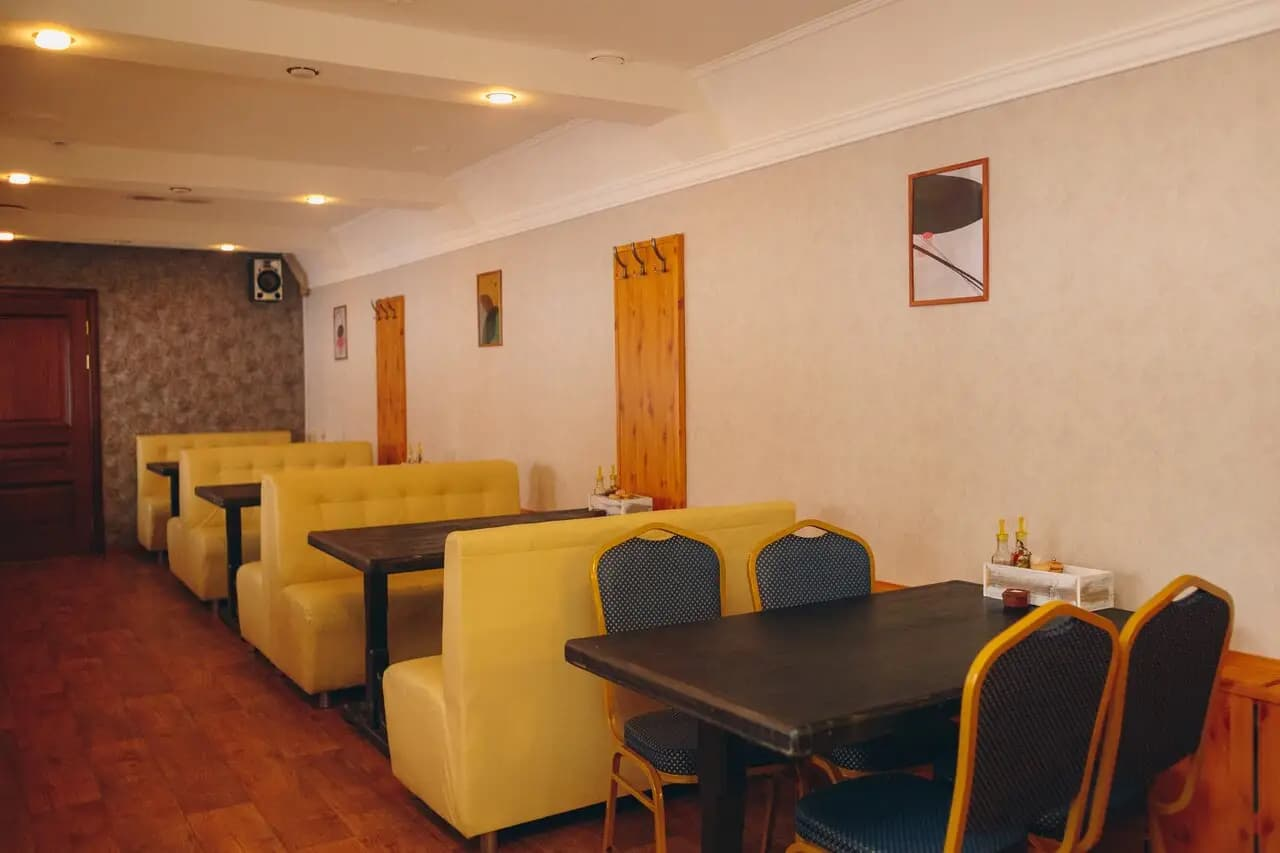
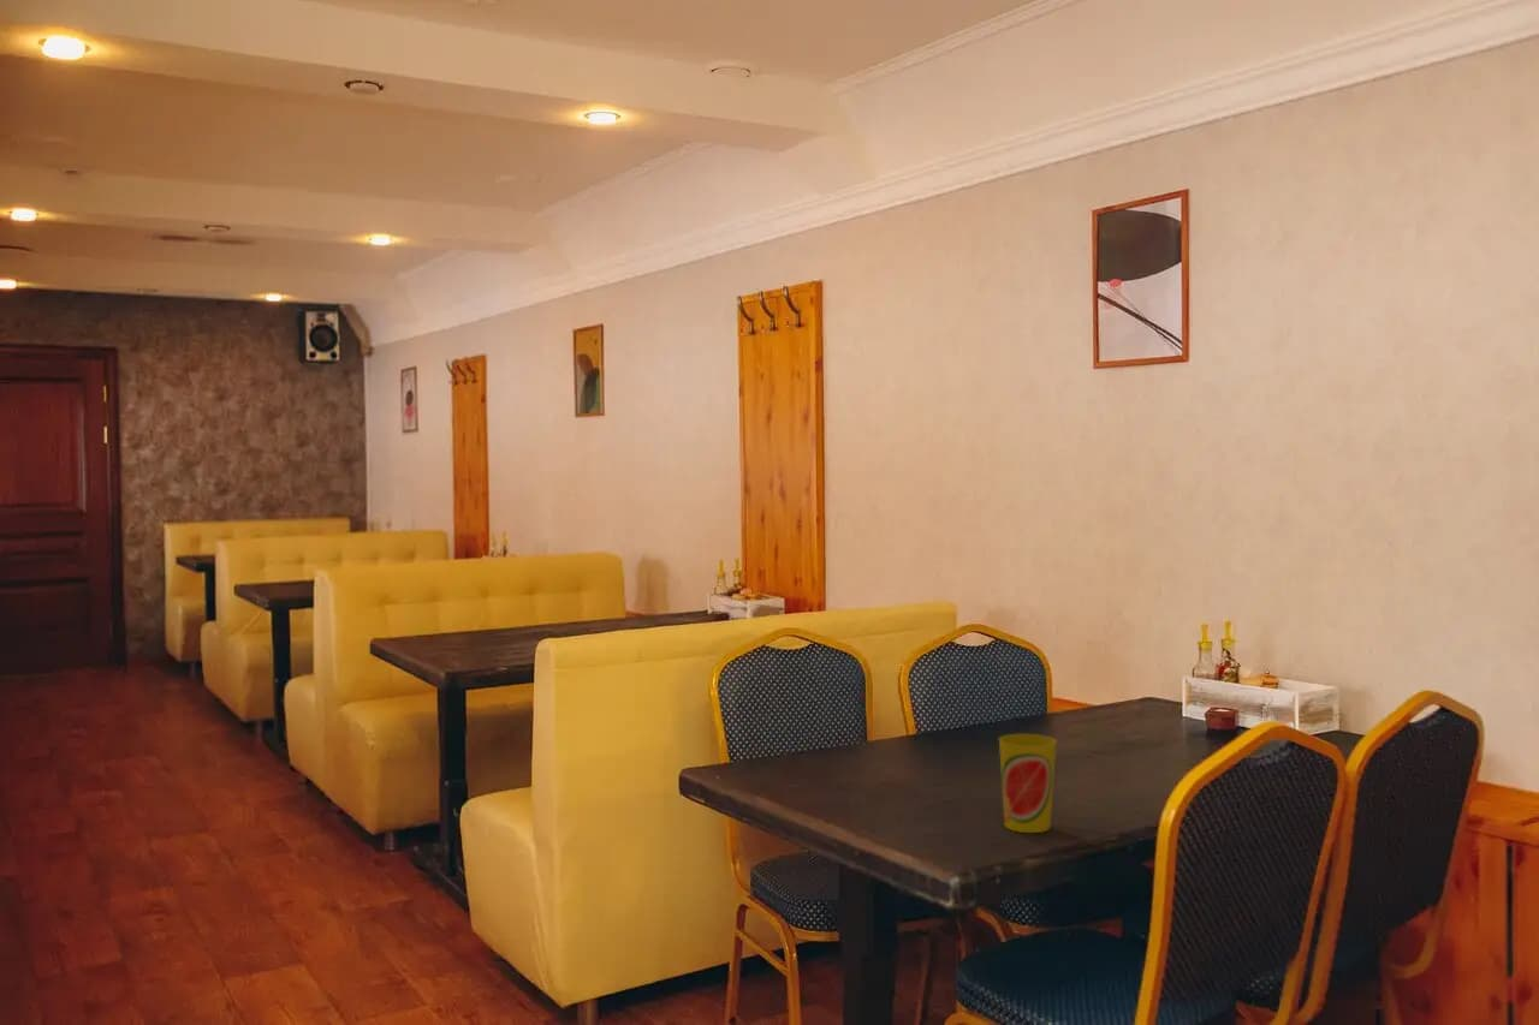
+ cup (1027, 782)
